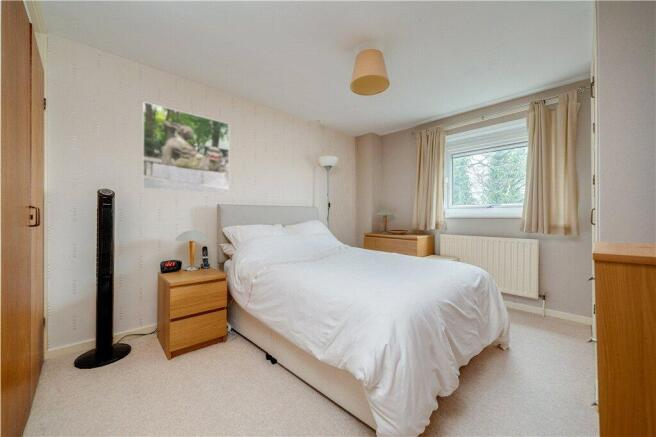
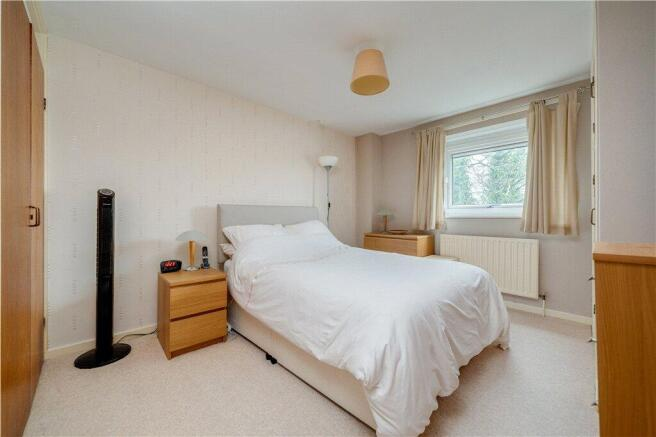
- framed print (189, 152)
